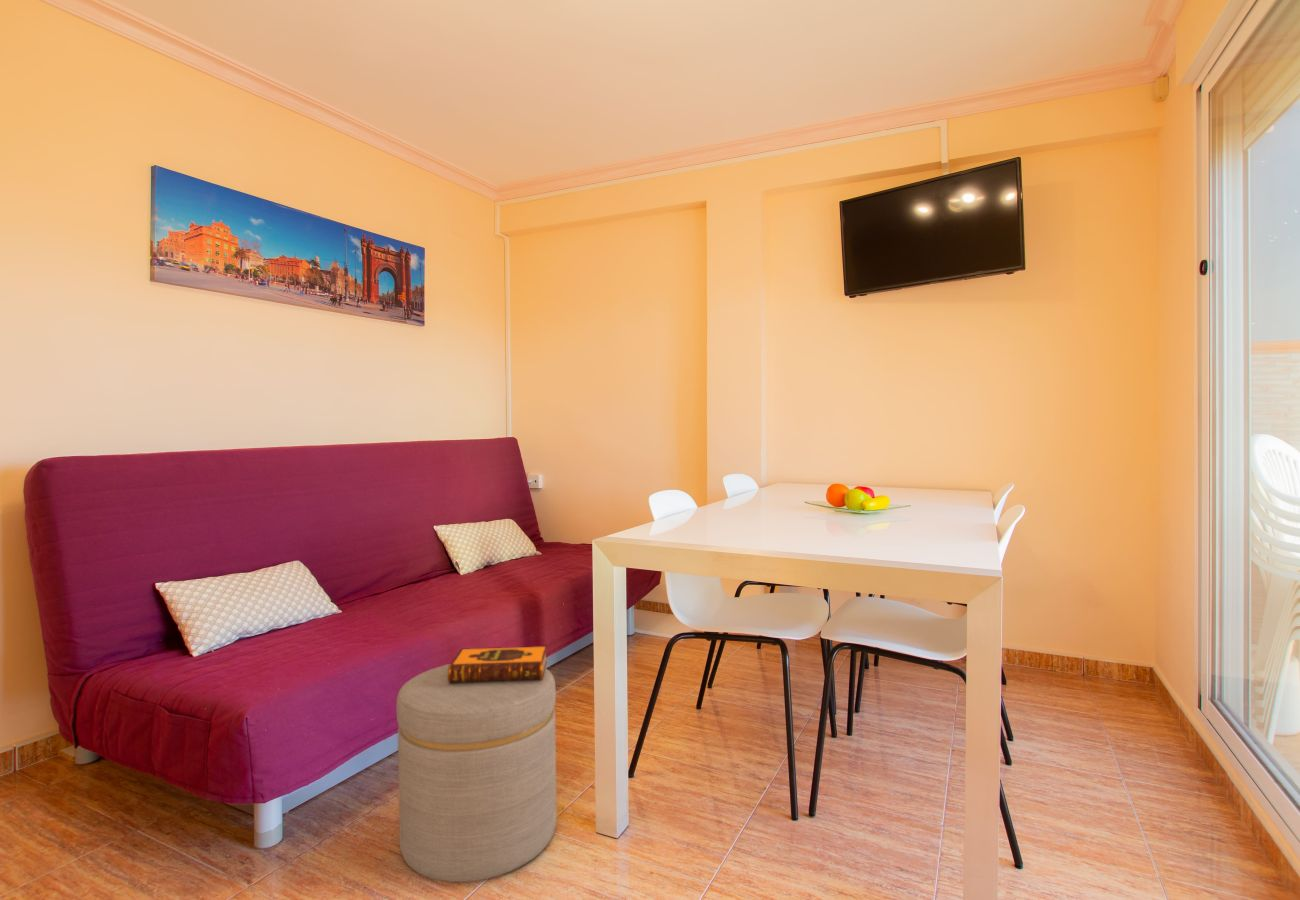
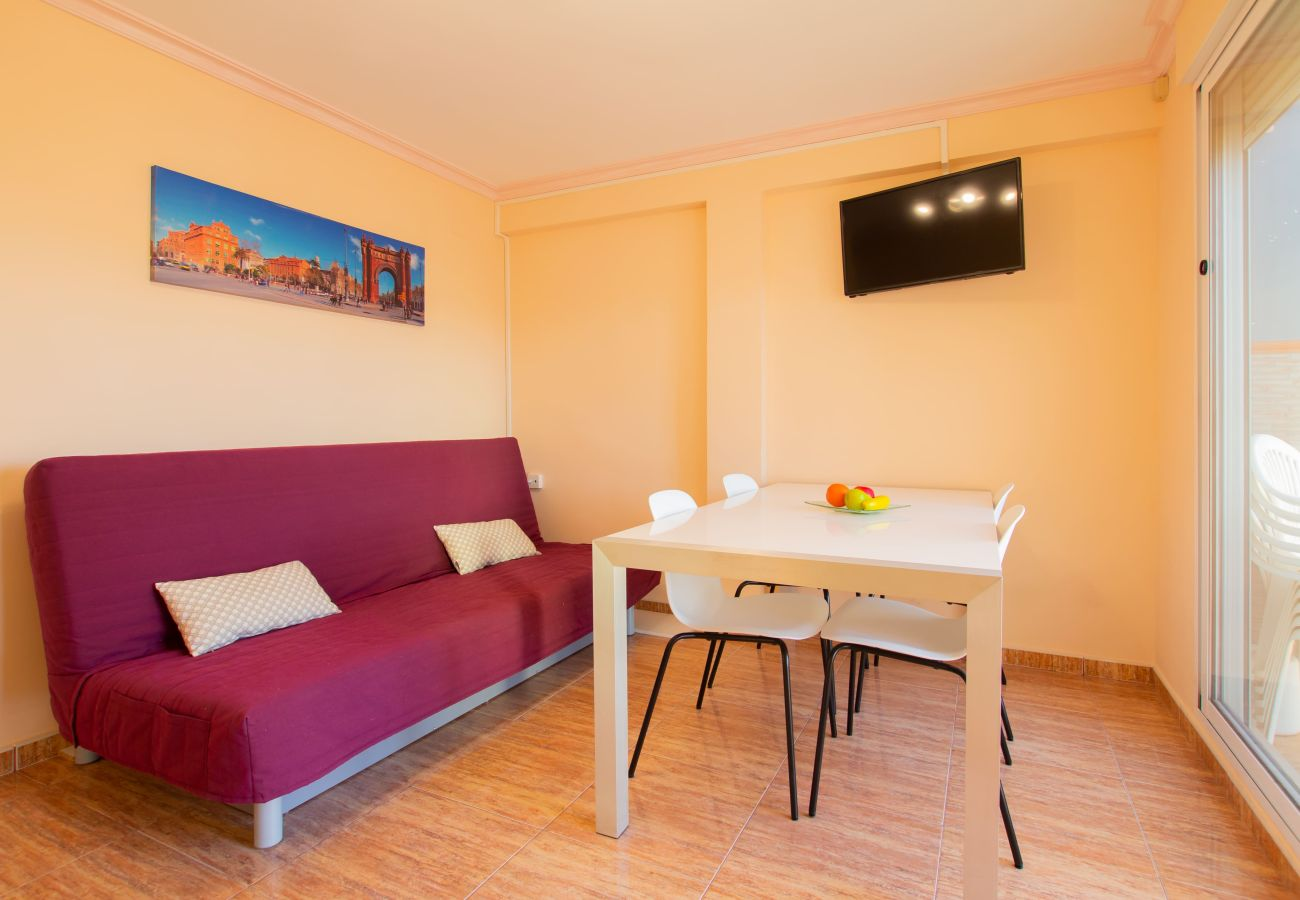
- hardback book (499, 663)
- ottoman (479, 757)
